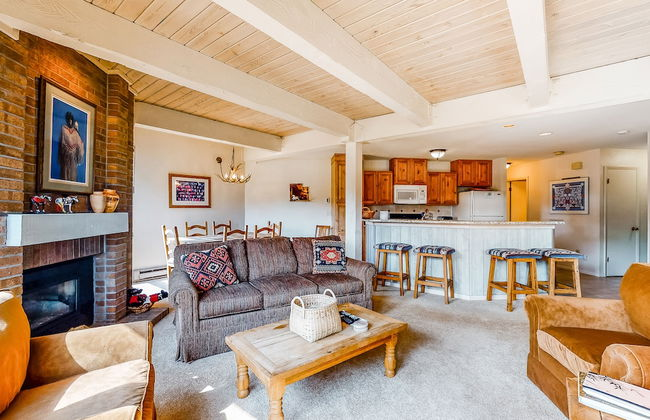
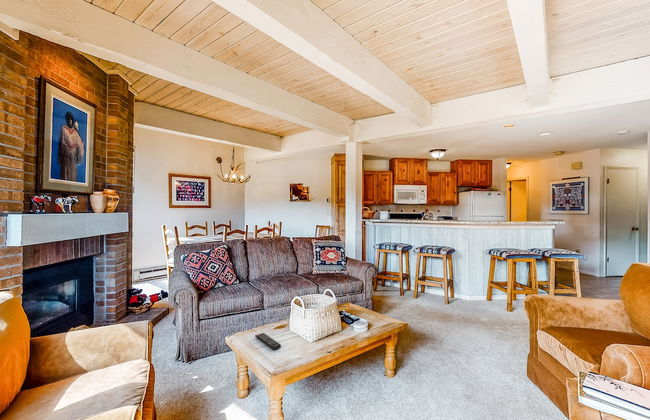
+ remote control (267, 341)
